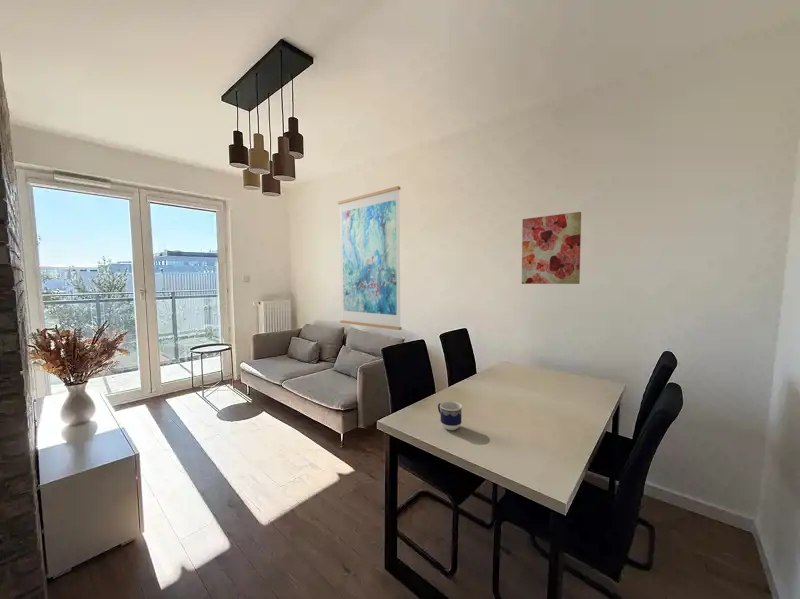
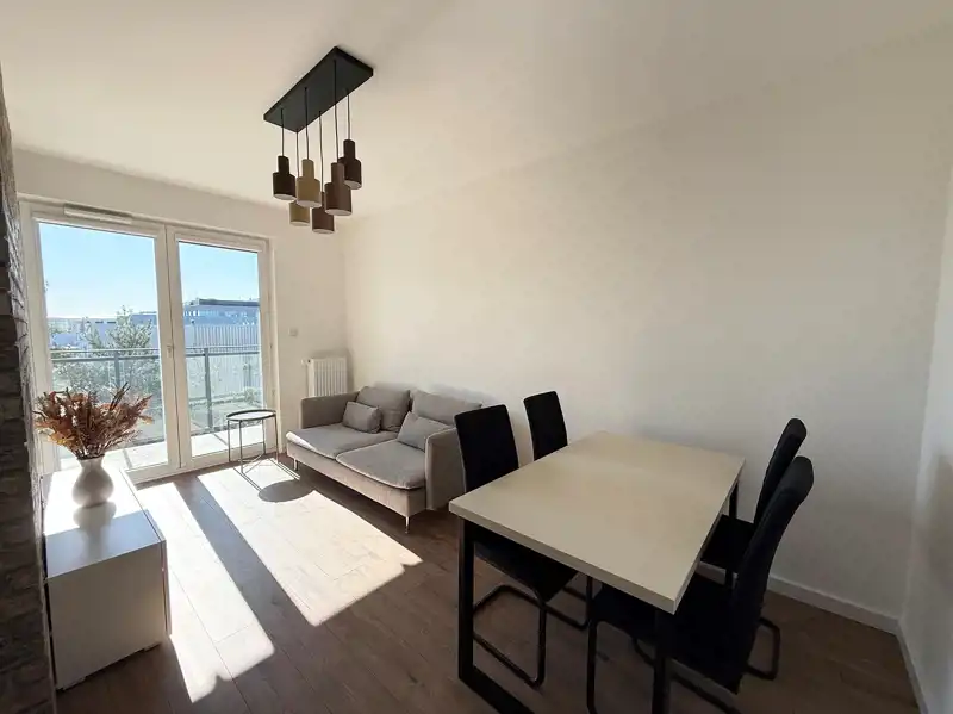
- wall art (549, 250)
- cup (448, 415)
- wall art (367, 261)
